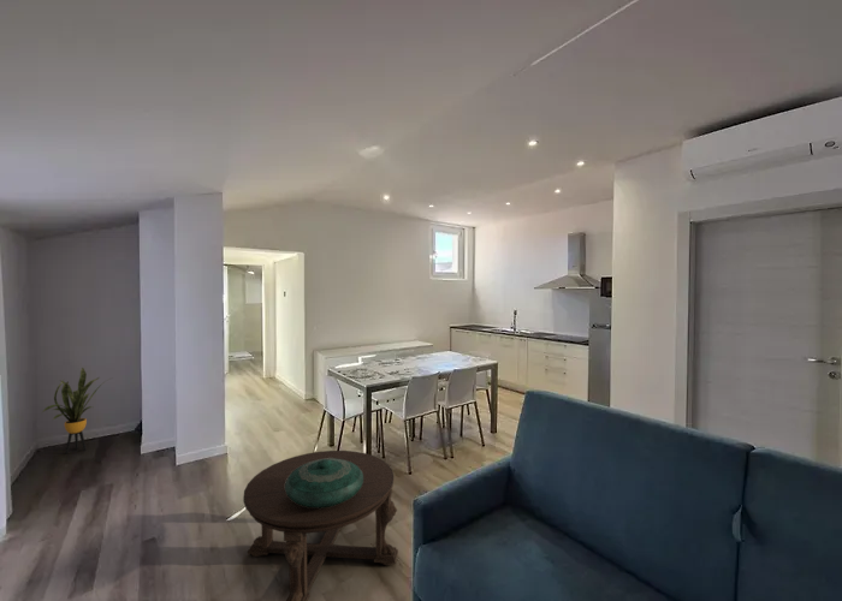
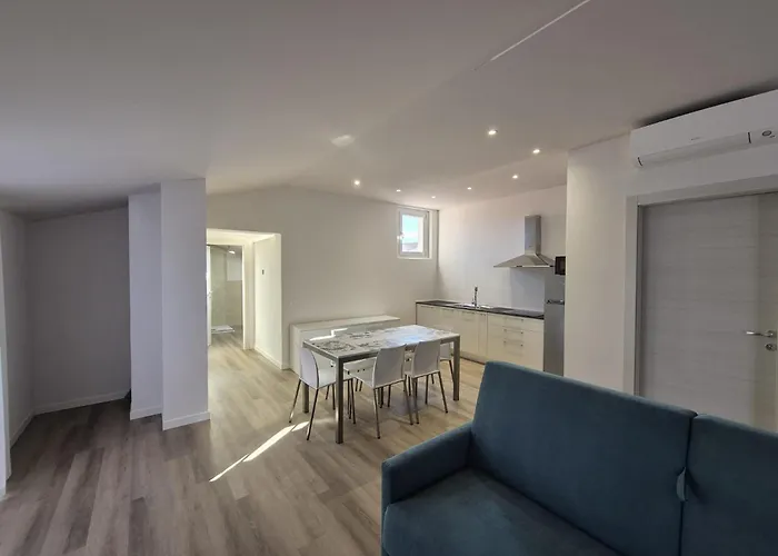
- decorative bowl (325, 477)
- coffee table (322, 517)
- house plant (81, 410)
